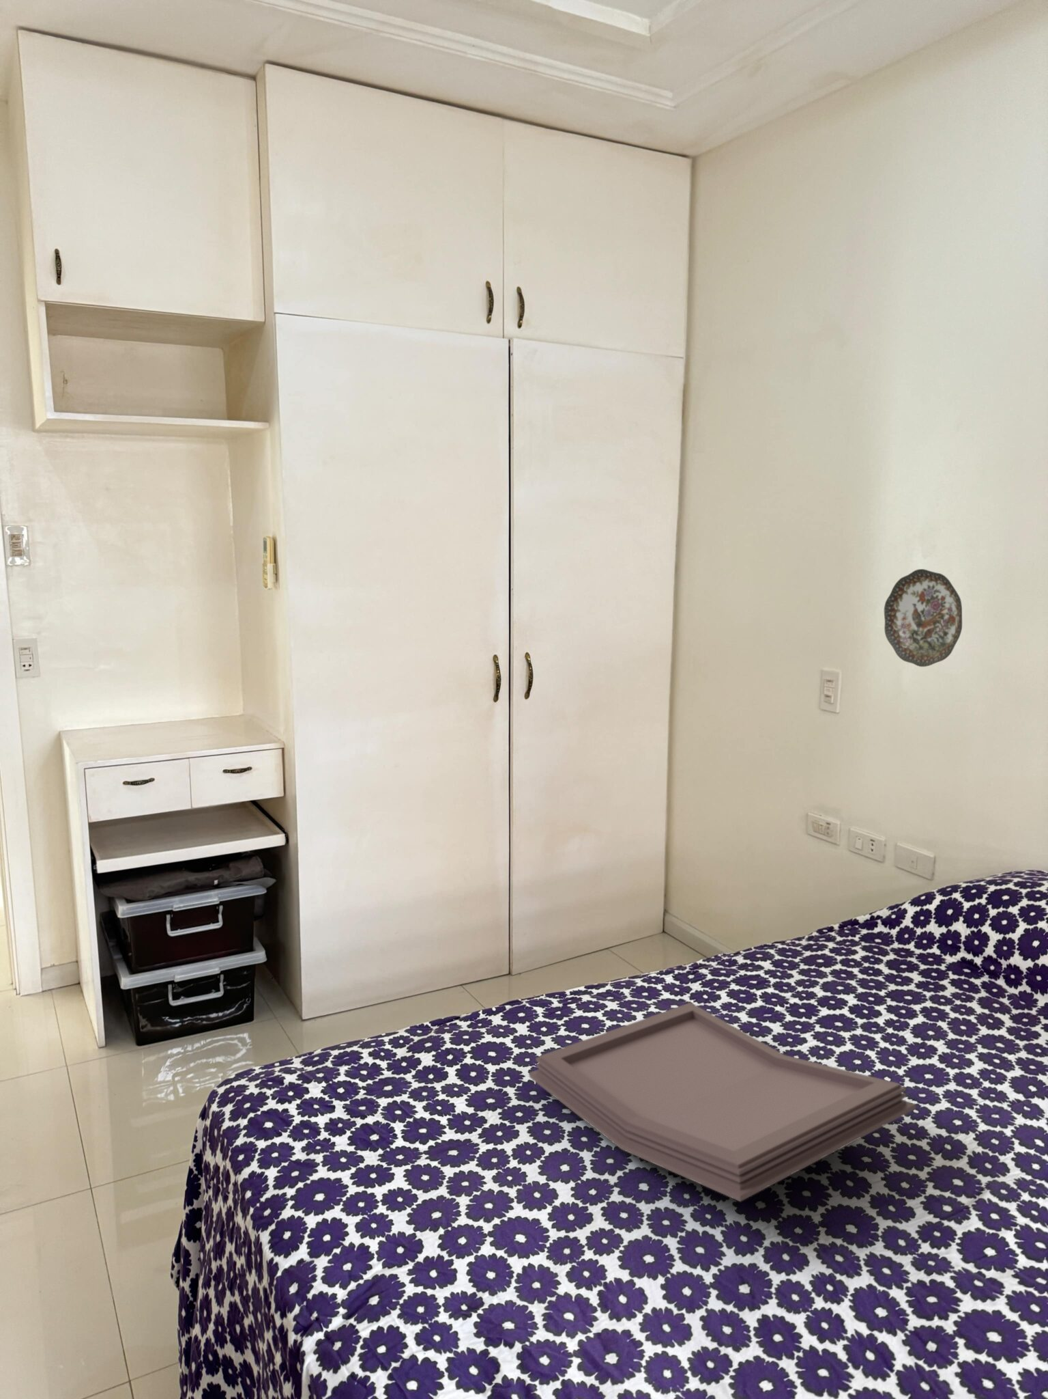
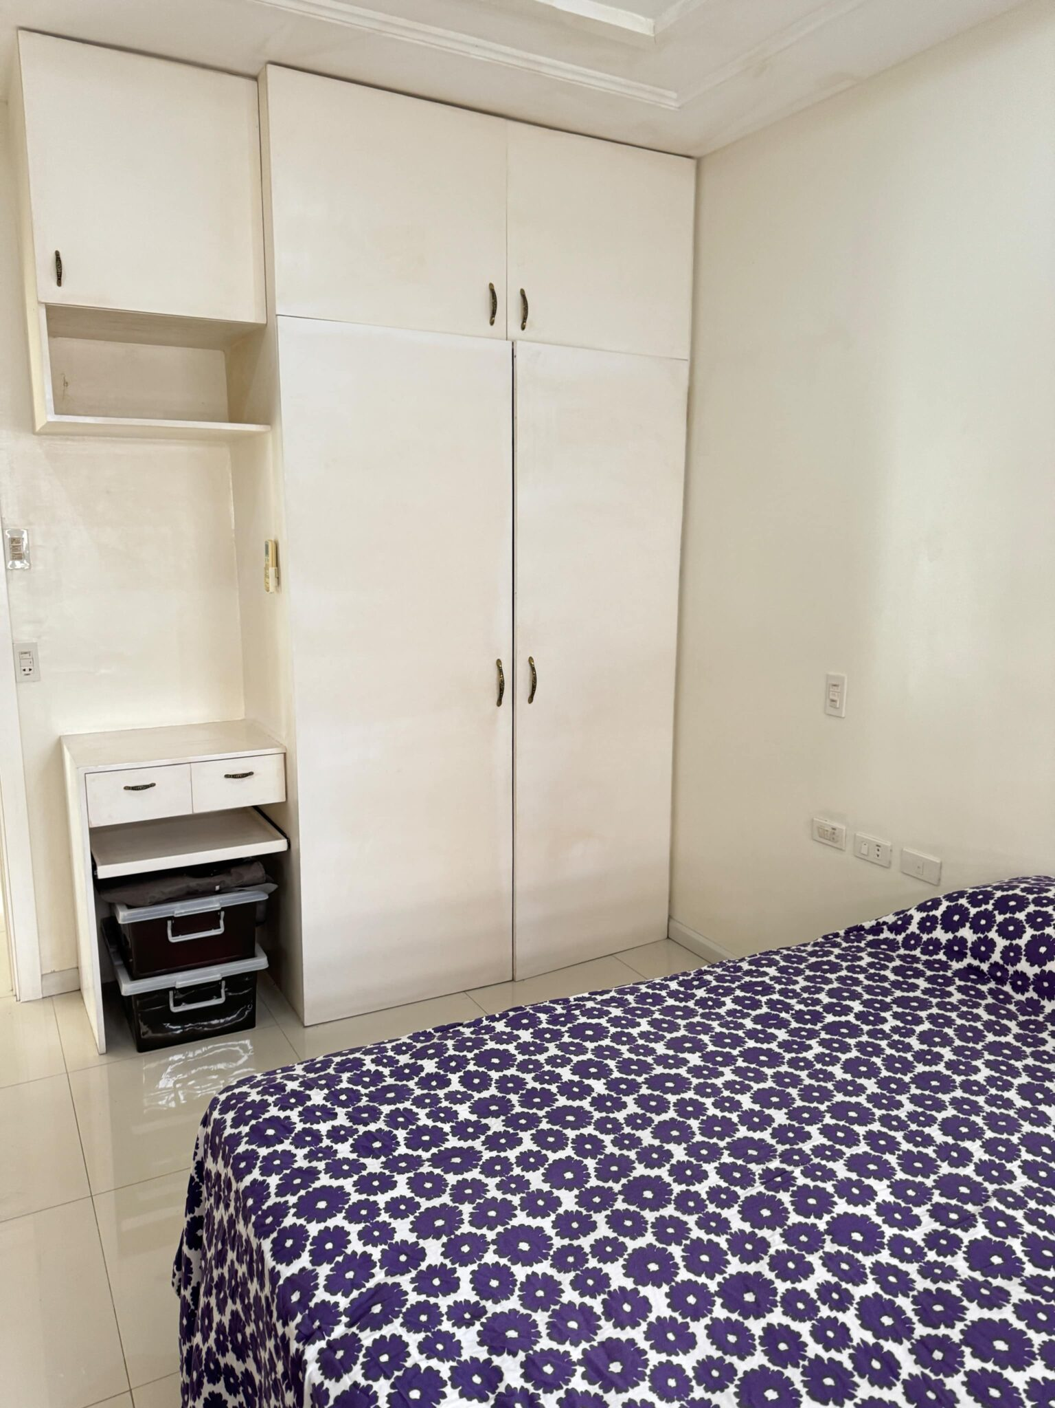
- decorative plate (925, 618)
- serving tray (711, 1088)
